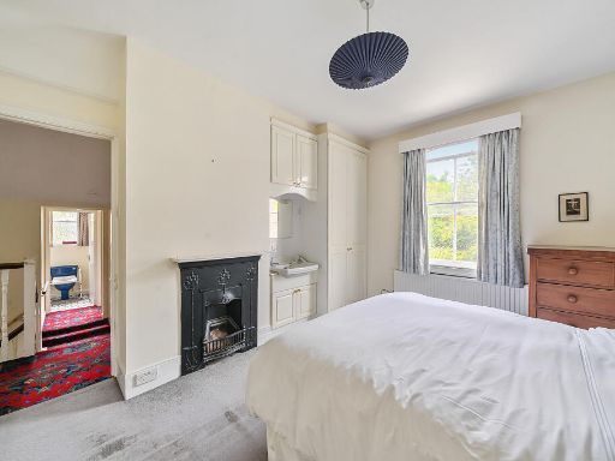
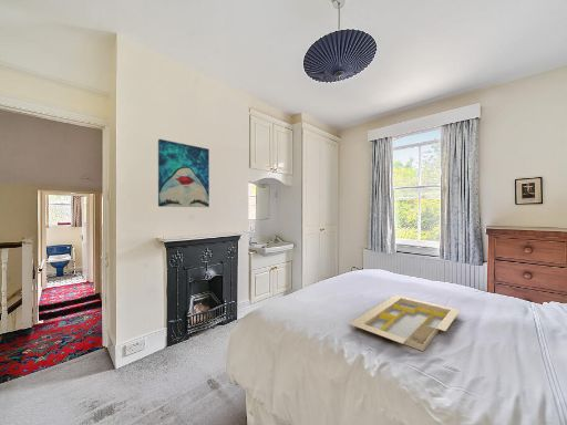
+ serving tray (408, 319)
+ wall art (185, 175)
